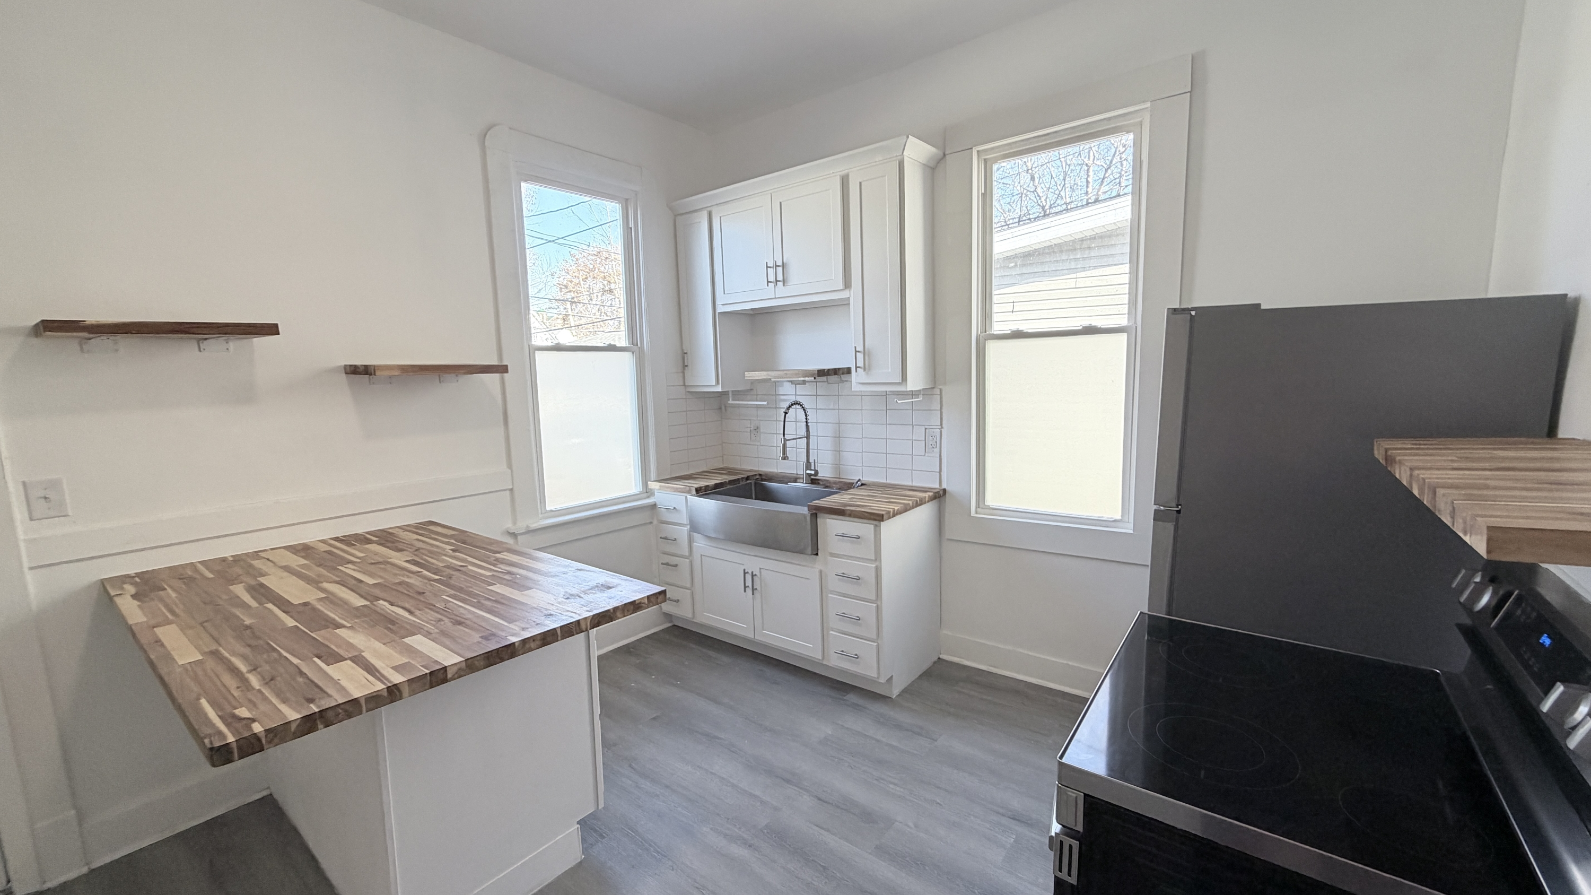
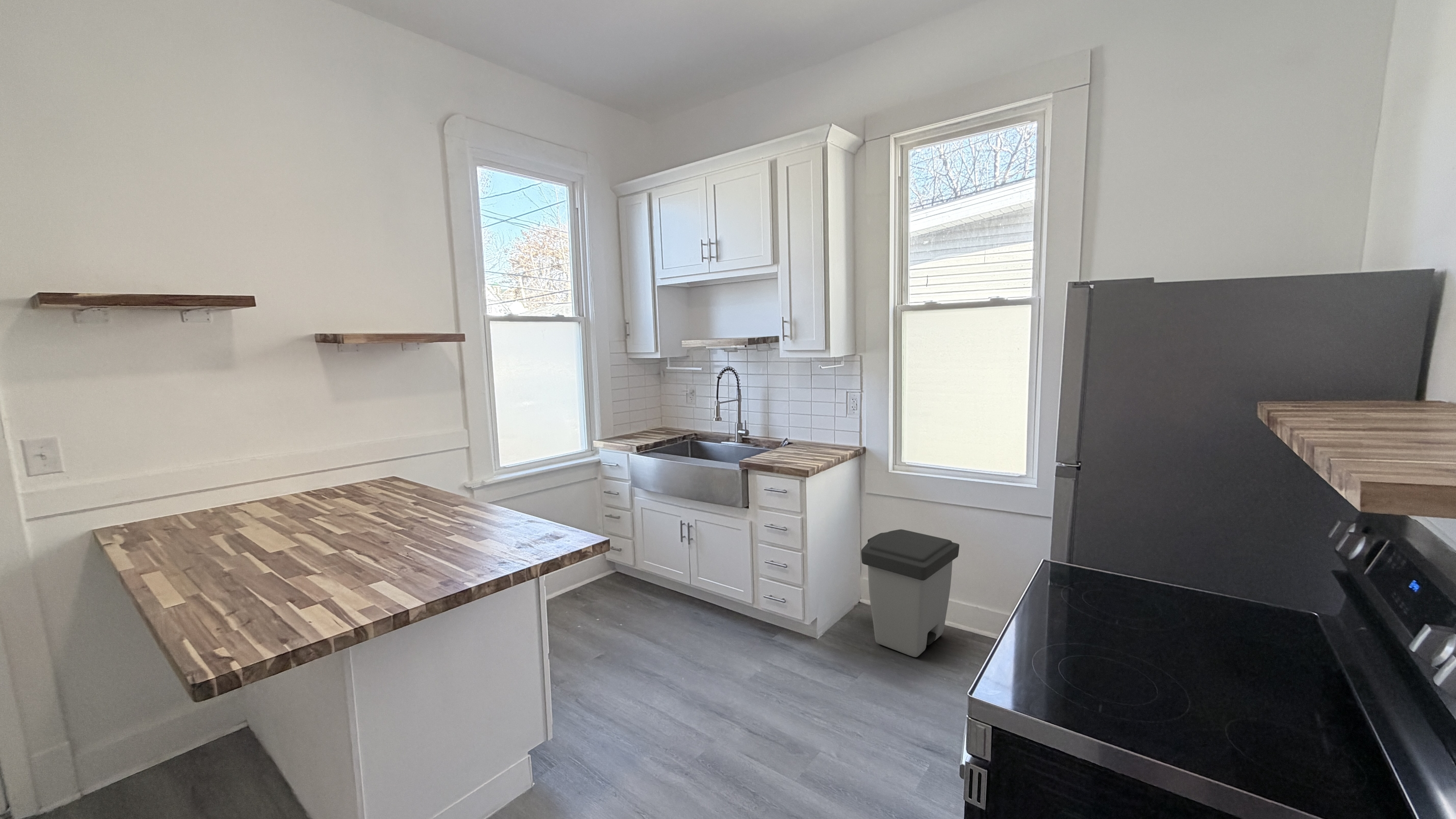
+ trash can (908, 590)
